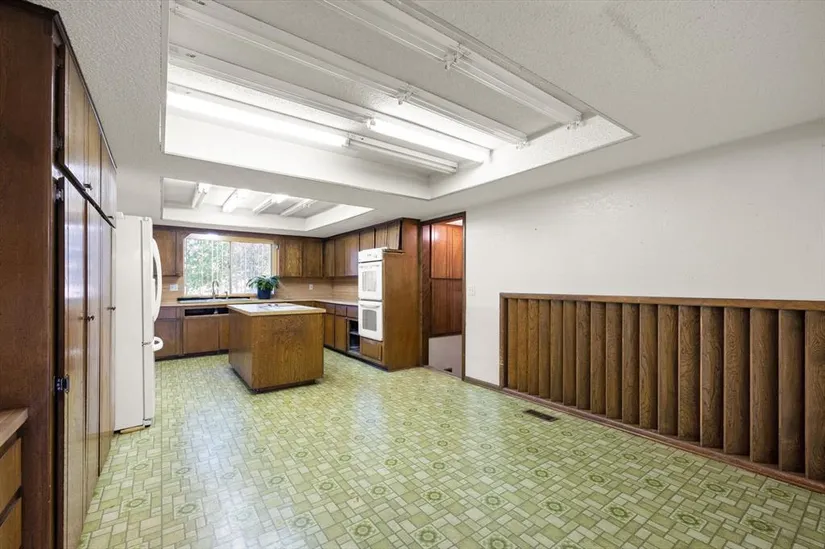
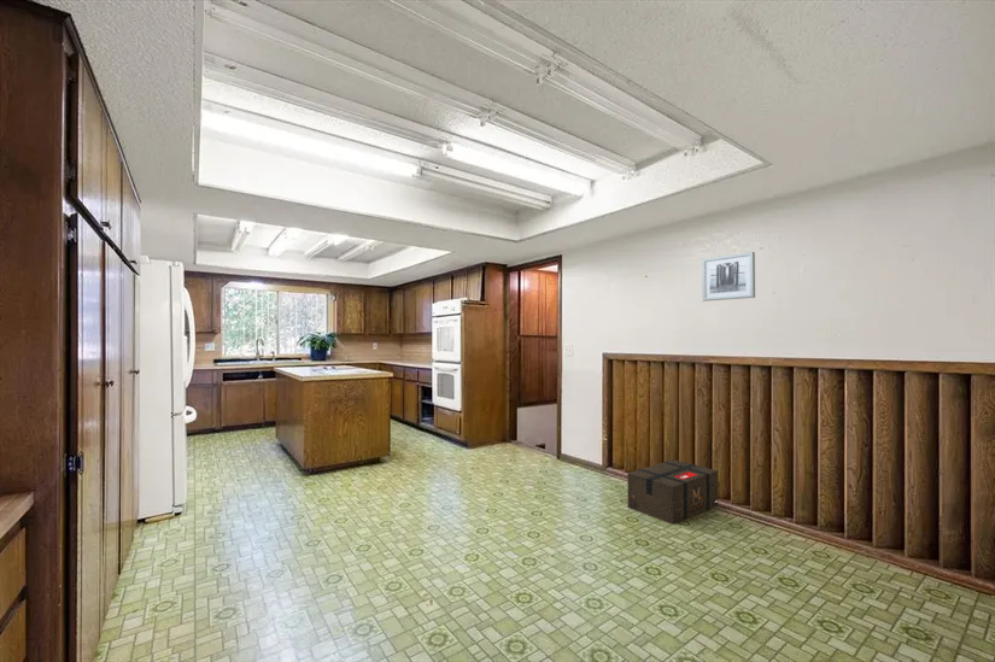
+ wall art (727, 277)
+ cardboard box (673, 488)
